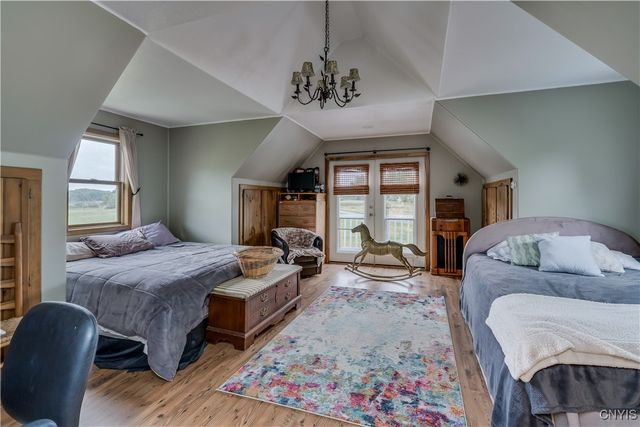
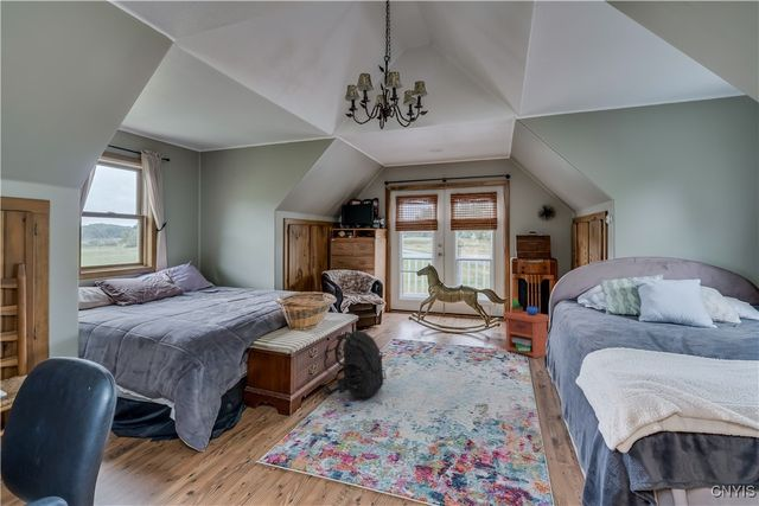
+ backpack (356, 361)
+ nightstand (524, 325)
